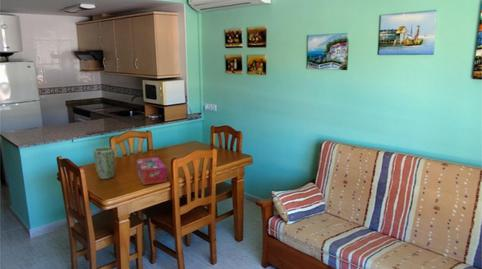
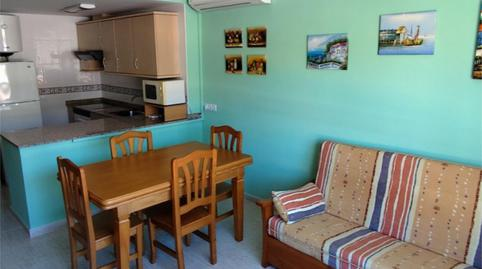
- plant pot (105, 163)
- tissue box (151, 170)
